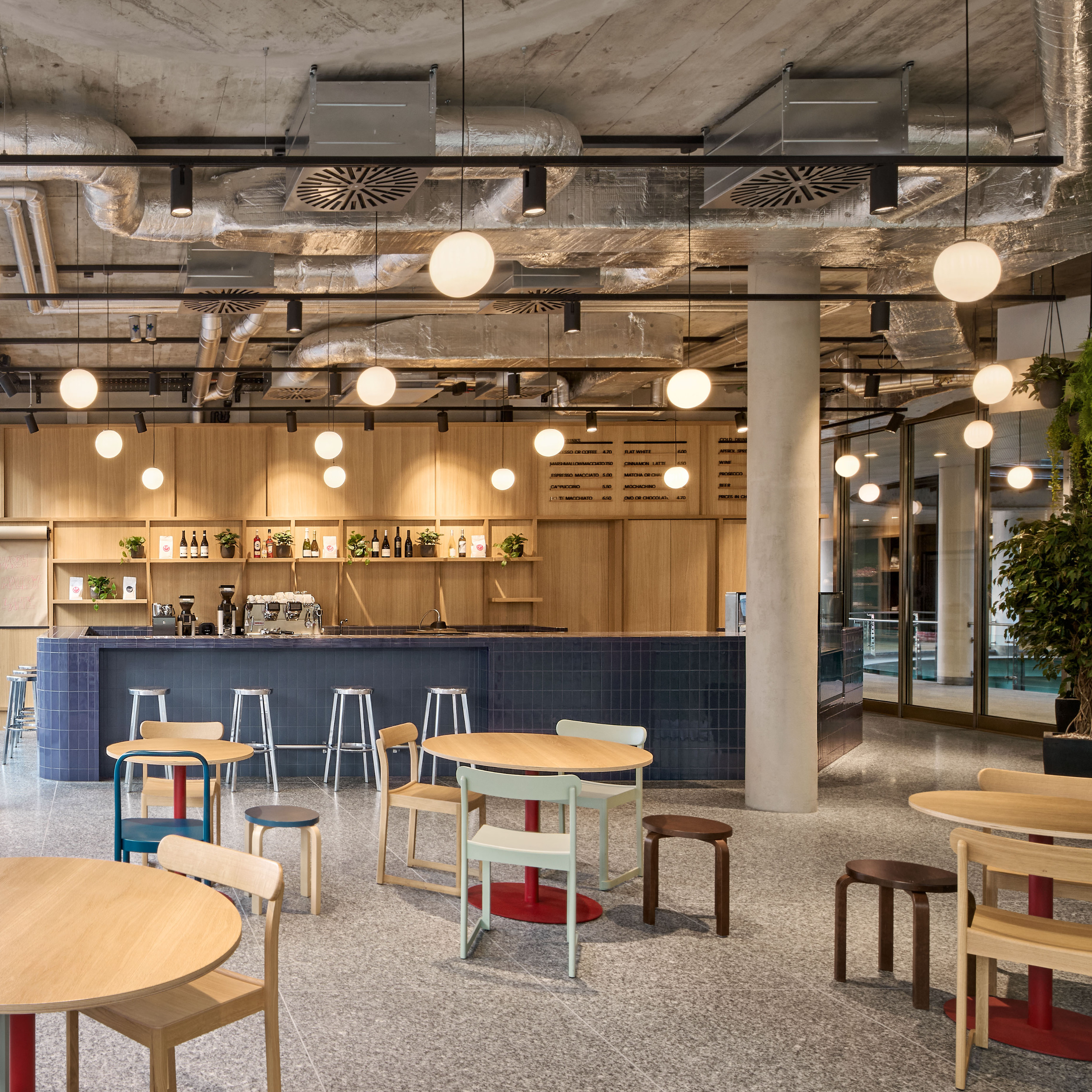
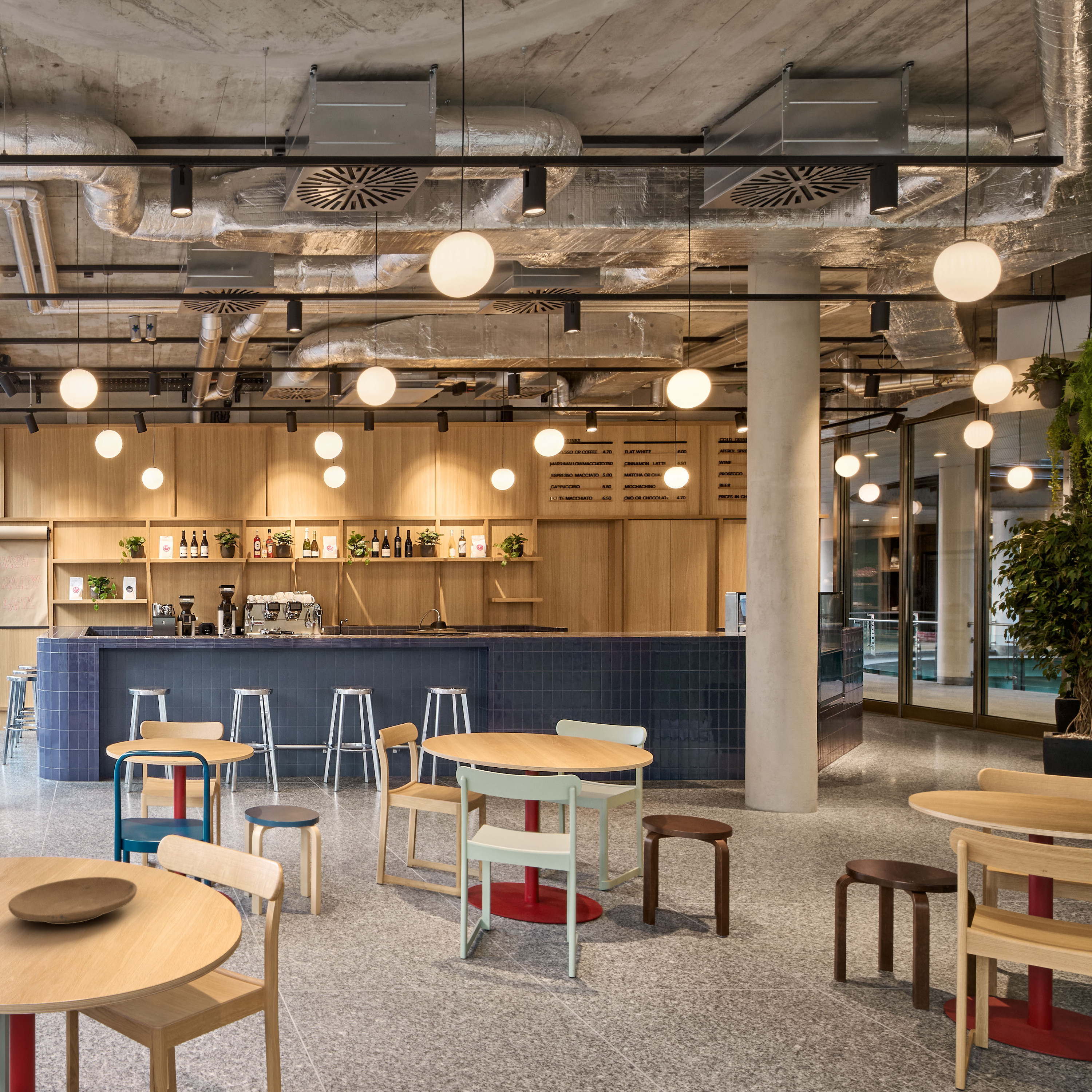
+ plate (74, 904)
